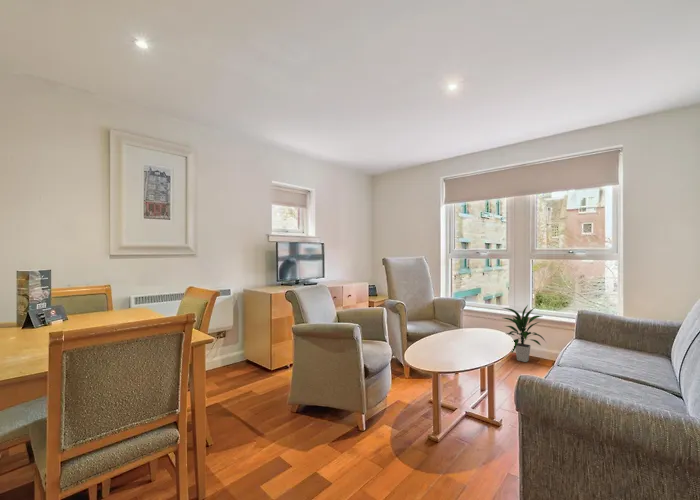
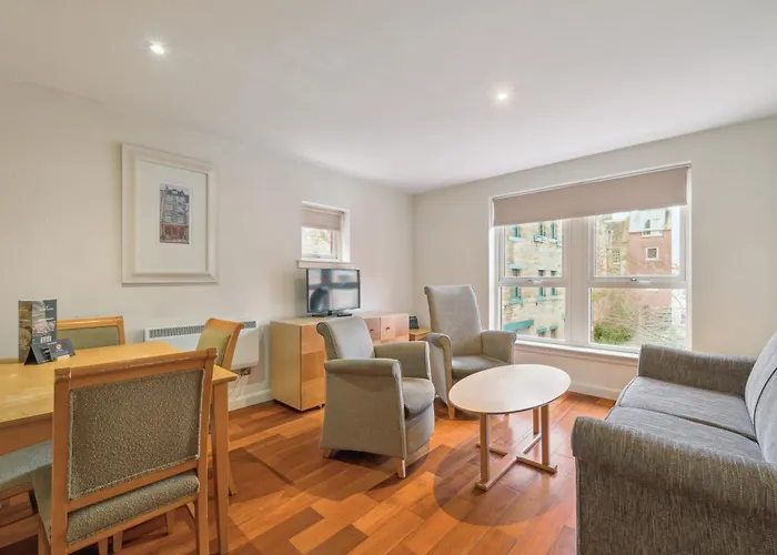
- indoor plant (521, 332)
